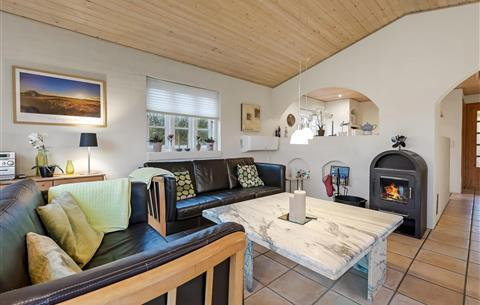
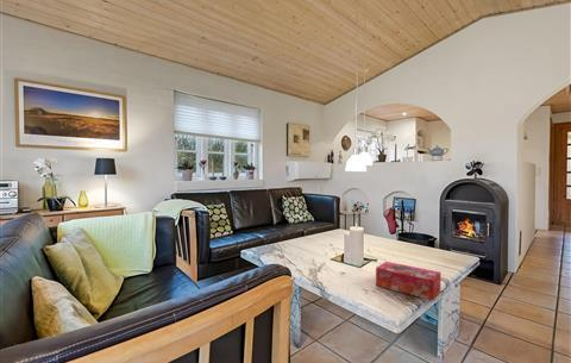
+ tissue box (407, 278)
